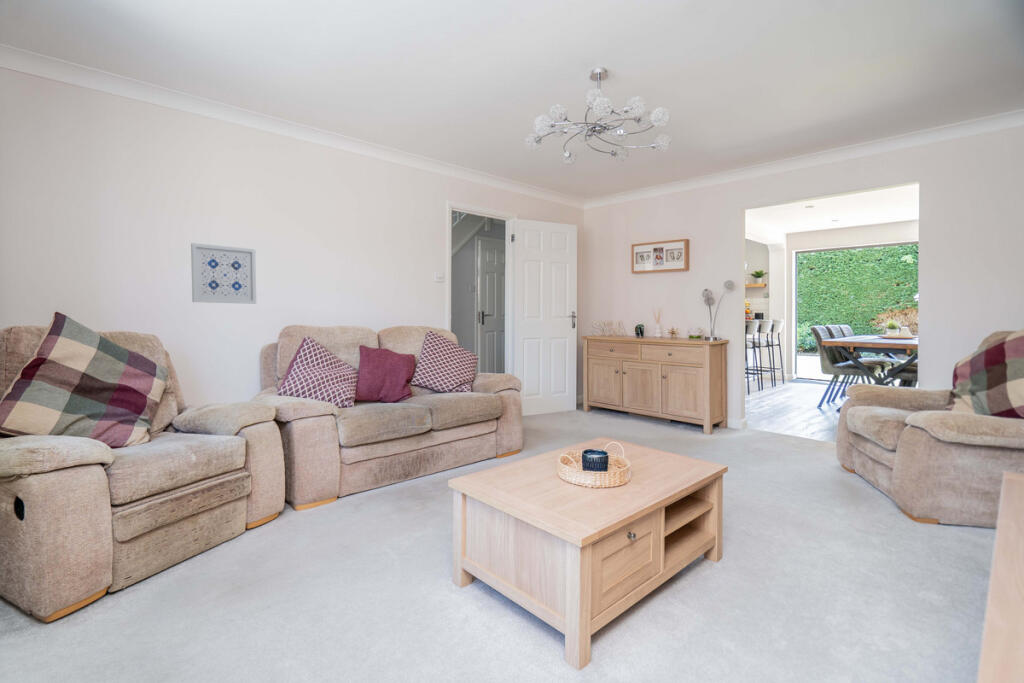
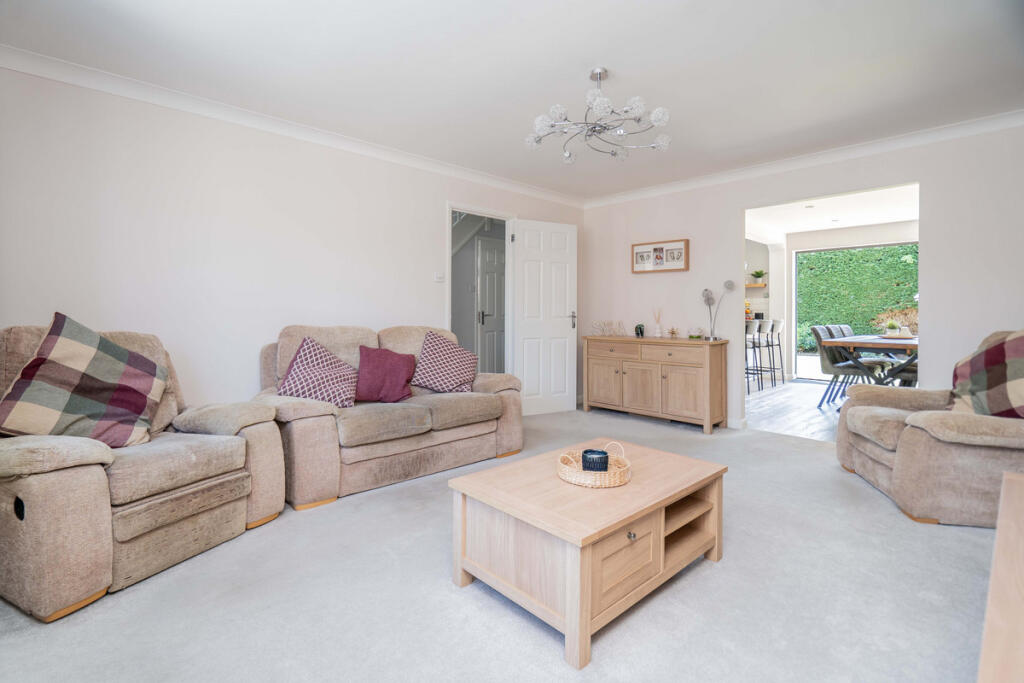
- wall art (224, 274)
